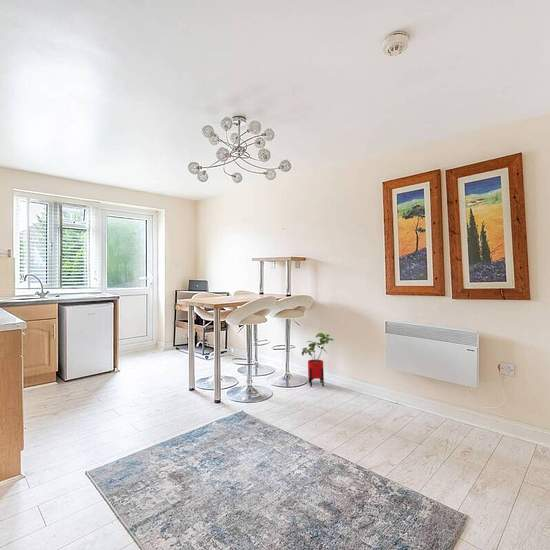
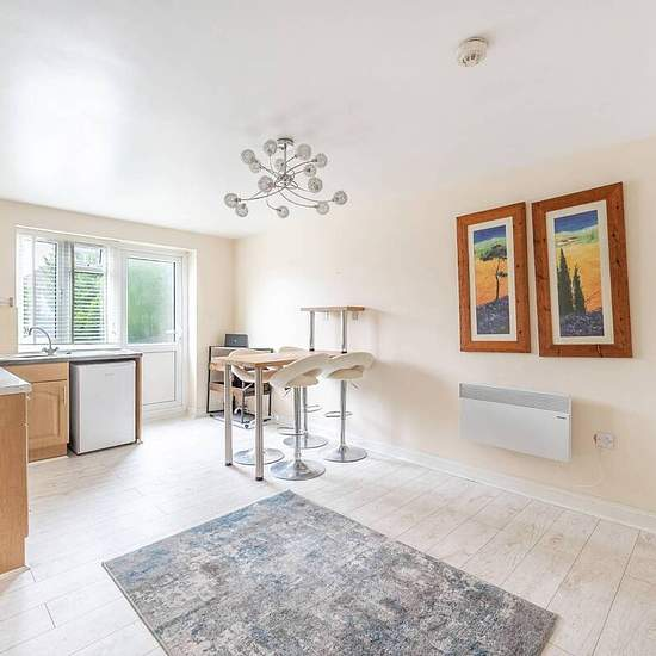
- house plant (316, 359)
